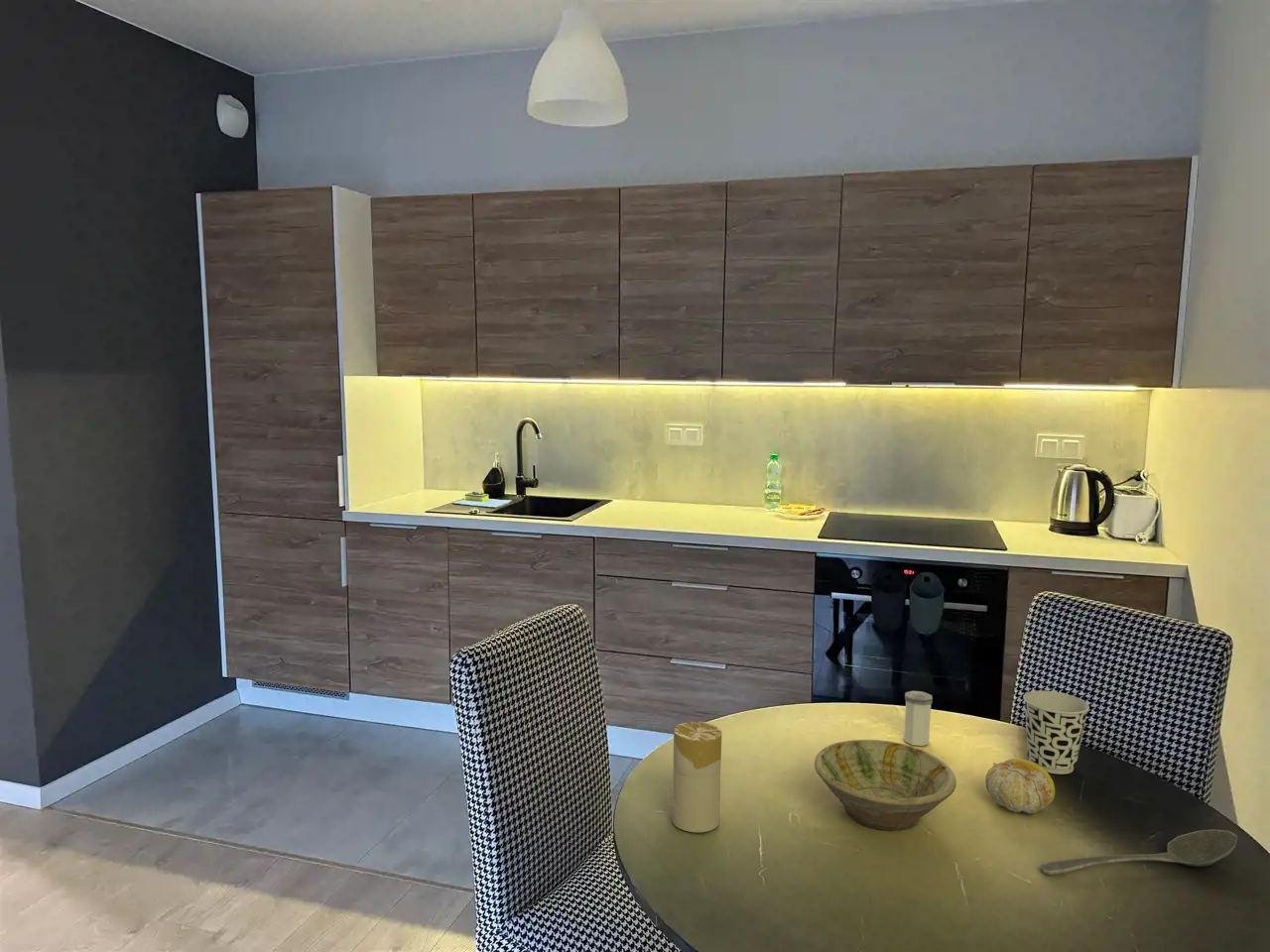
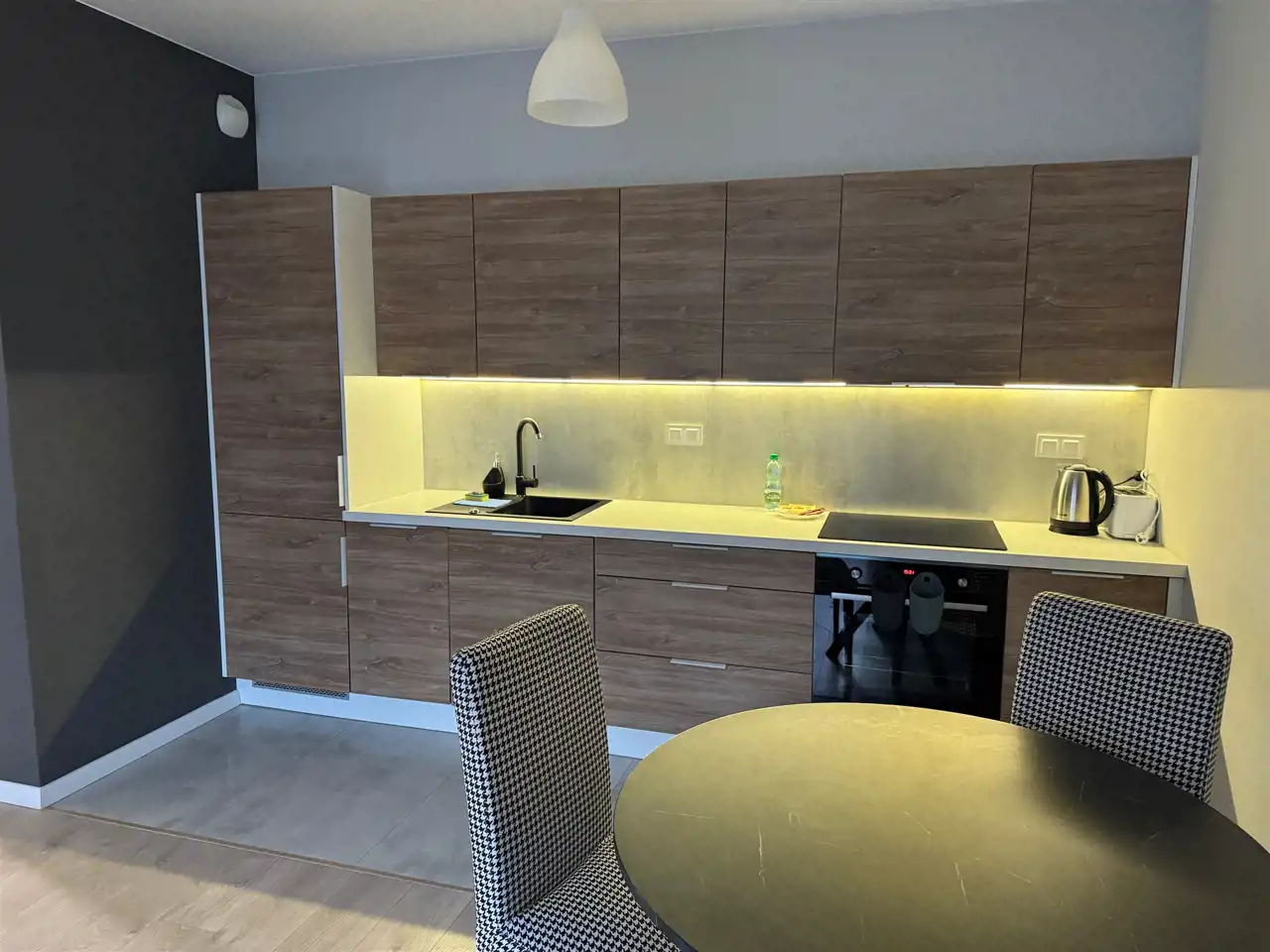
- fruit (1019, 784)
- candle (696, 775)
- bowl (882, 789)
- stirrer (1138, 855)
- cup (1053, 733)
- salt shaker (917, 718)
